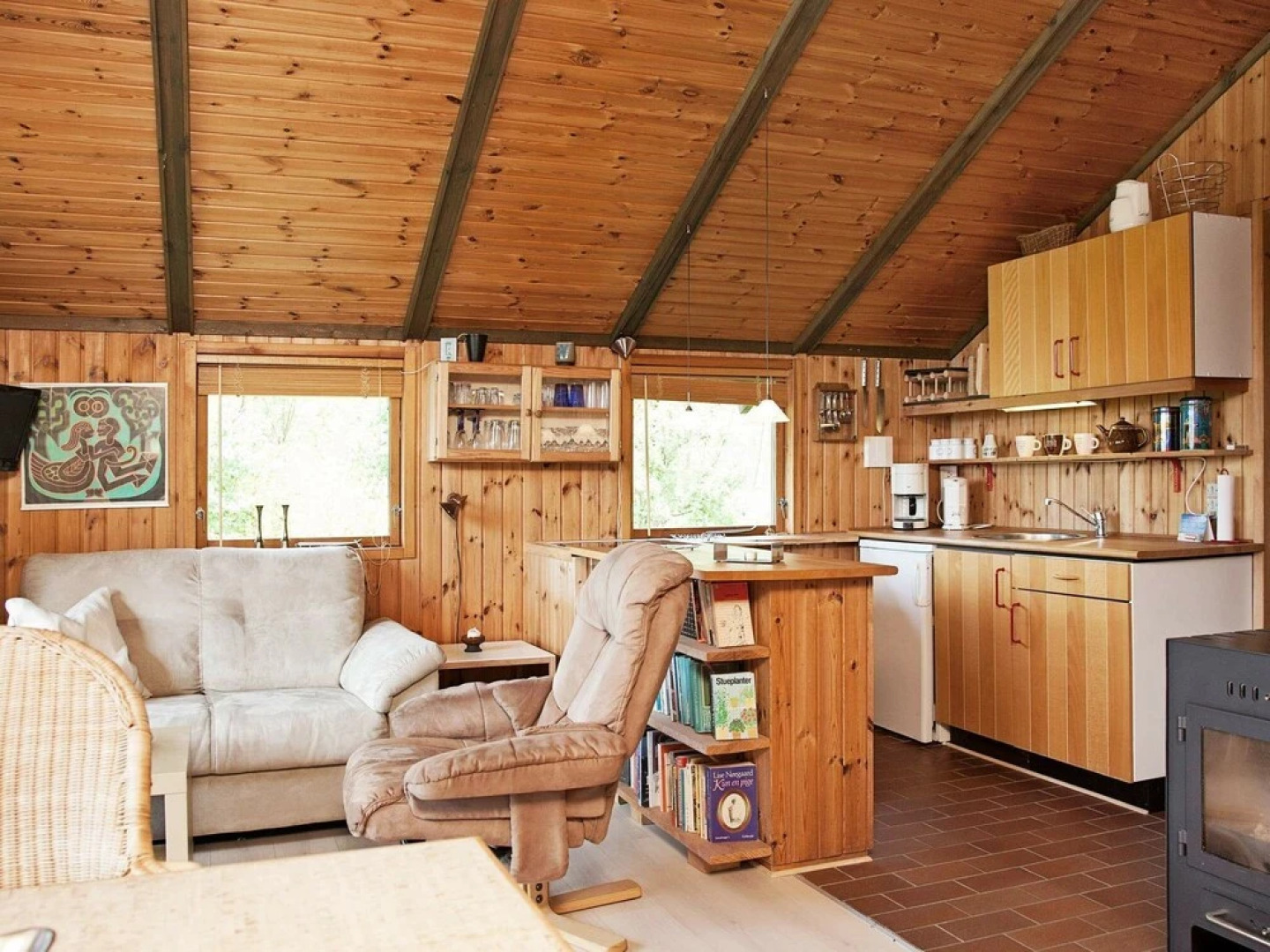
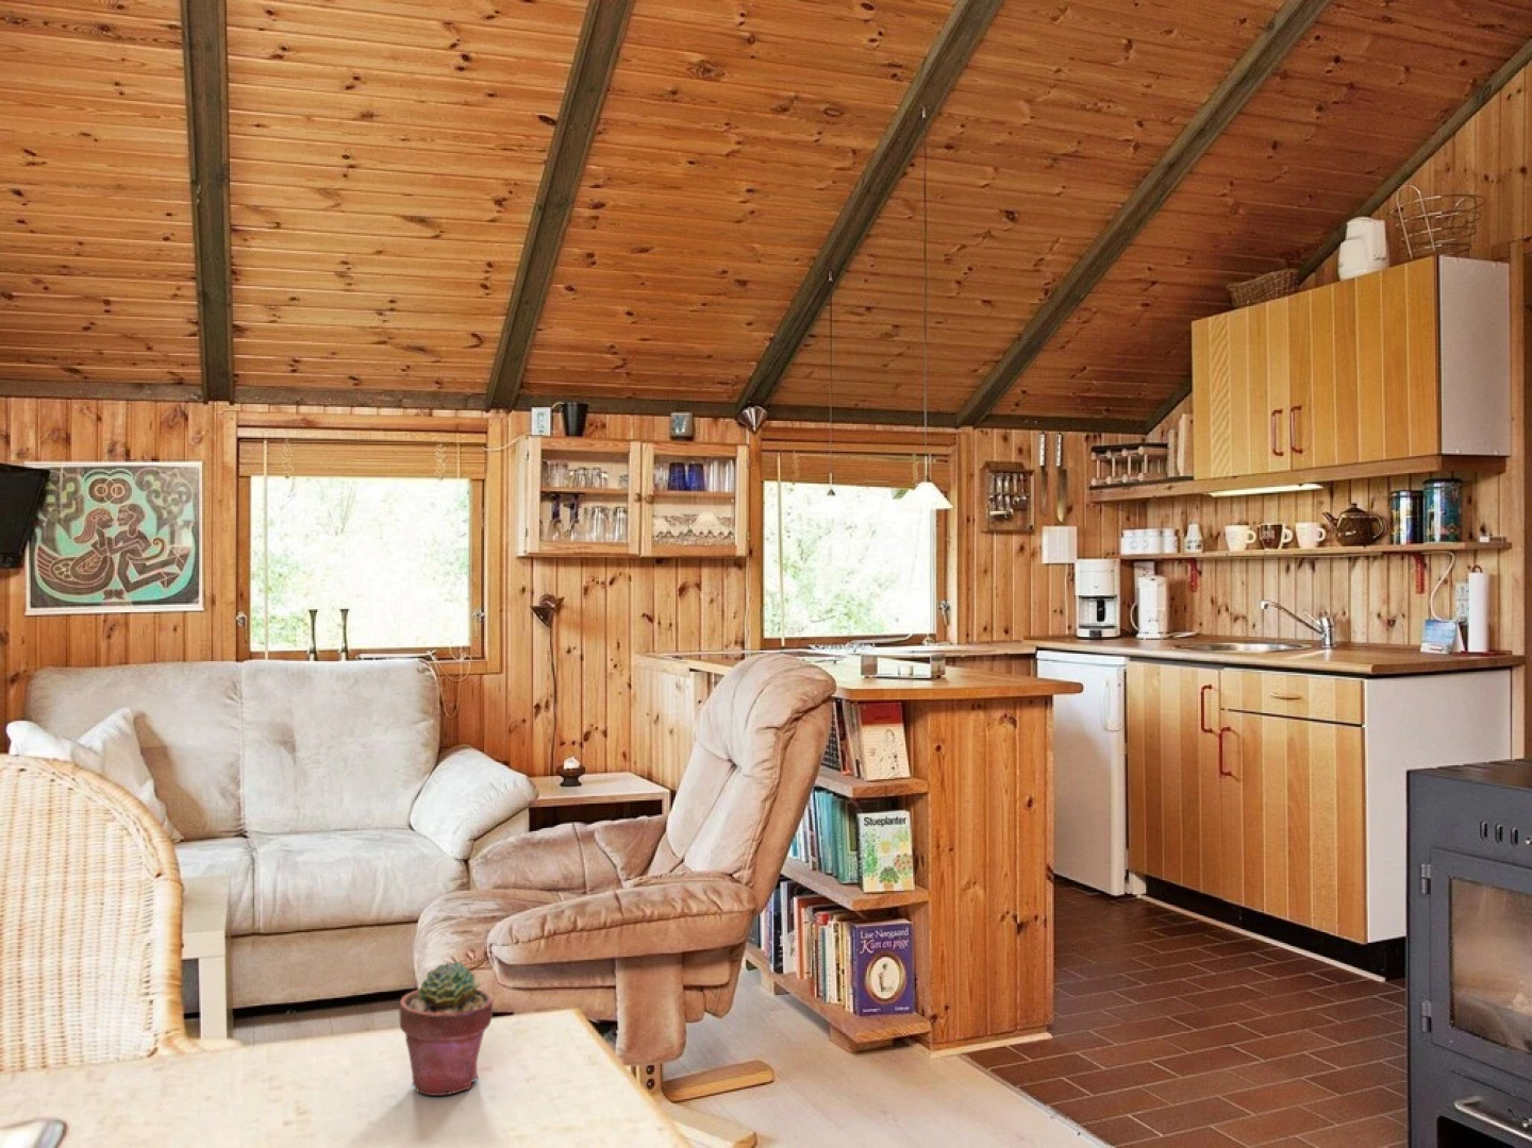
+ potted succulent (446, 1024)
